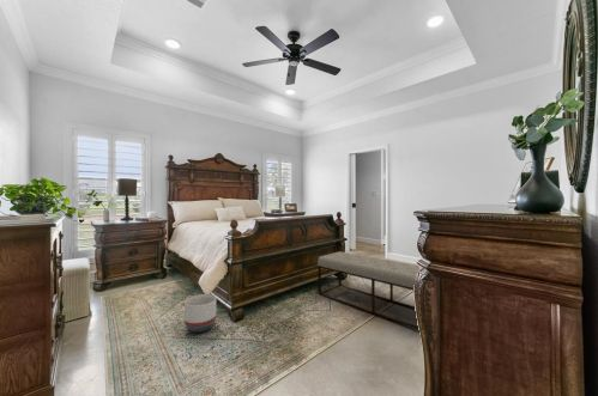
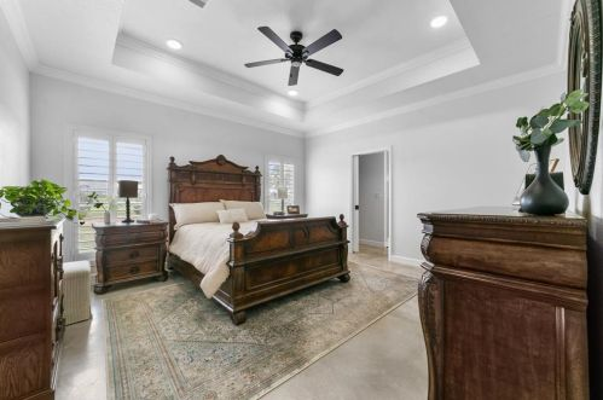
- bench (382, 282)
- planter (200, 313)
